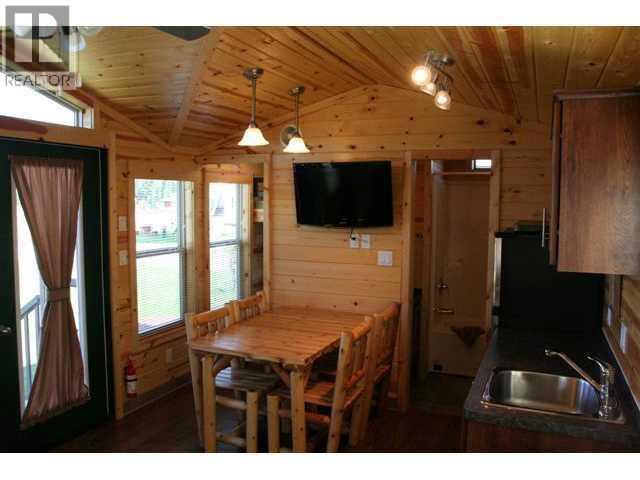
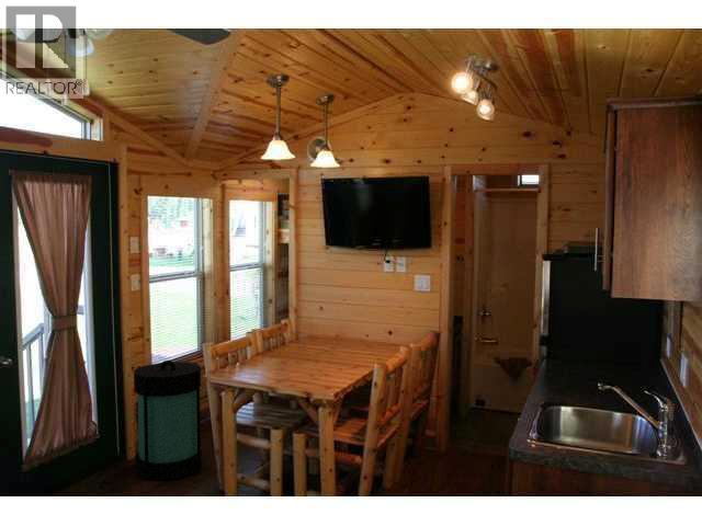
+ lantern (168, 413)
